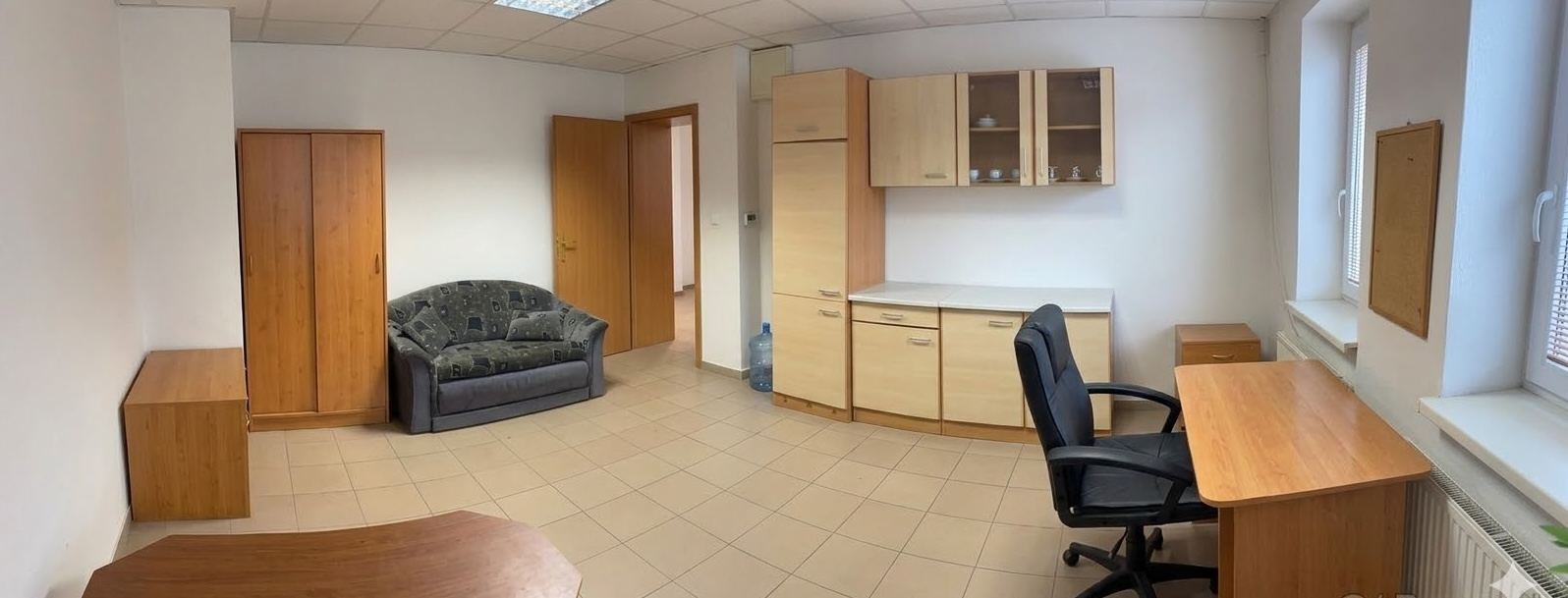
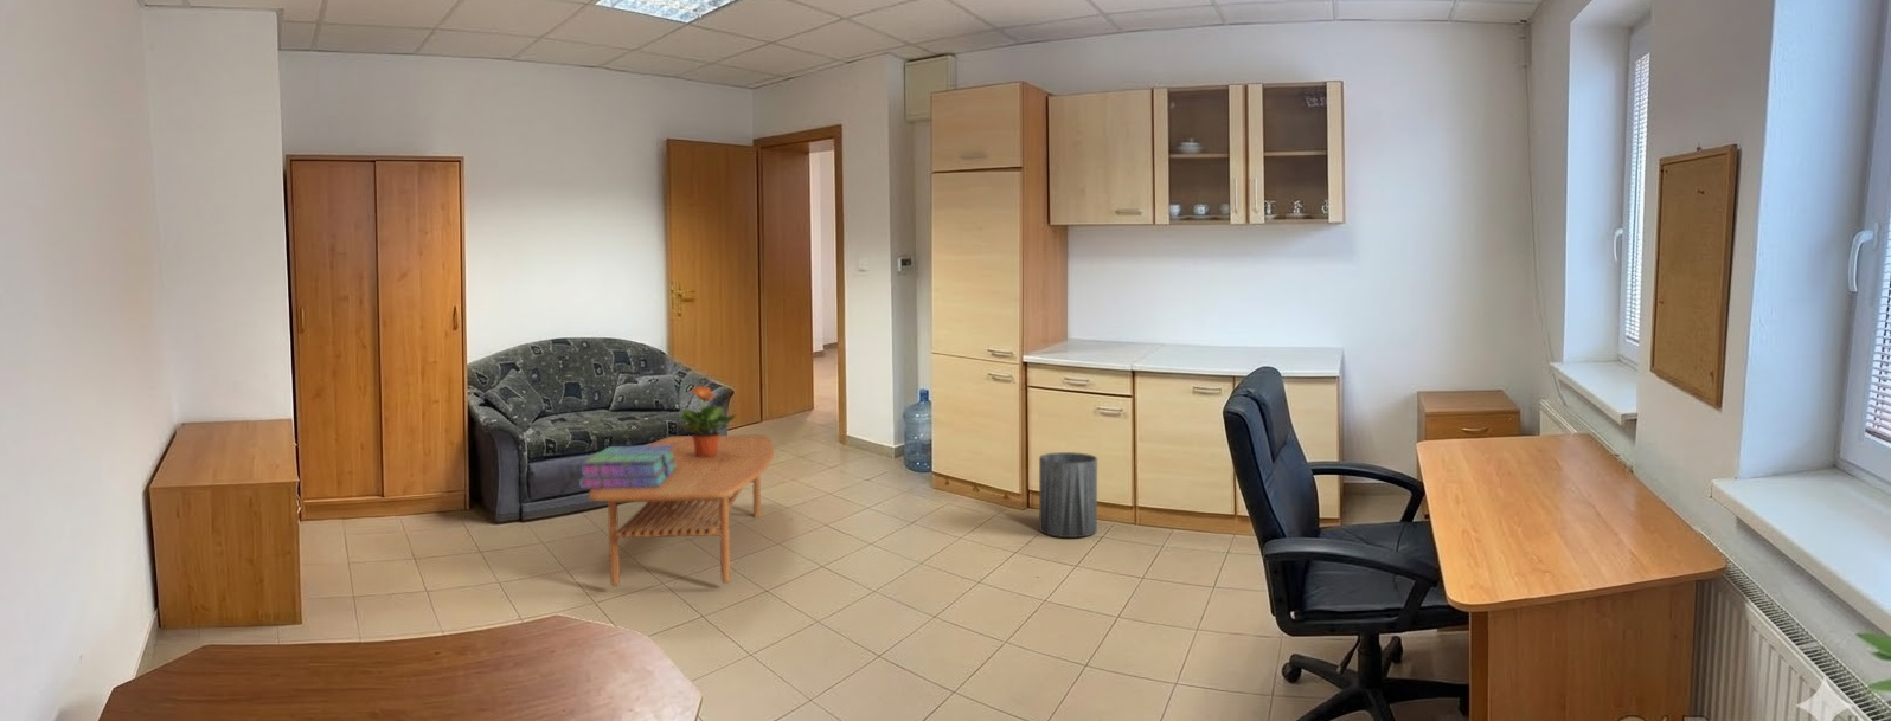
+ coffee table (693, 504)
+ potted plant (704, 421)
+ trash can (1067, 493)
+ stack of books (631, 464)
